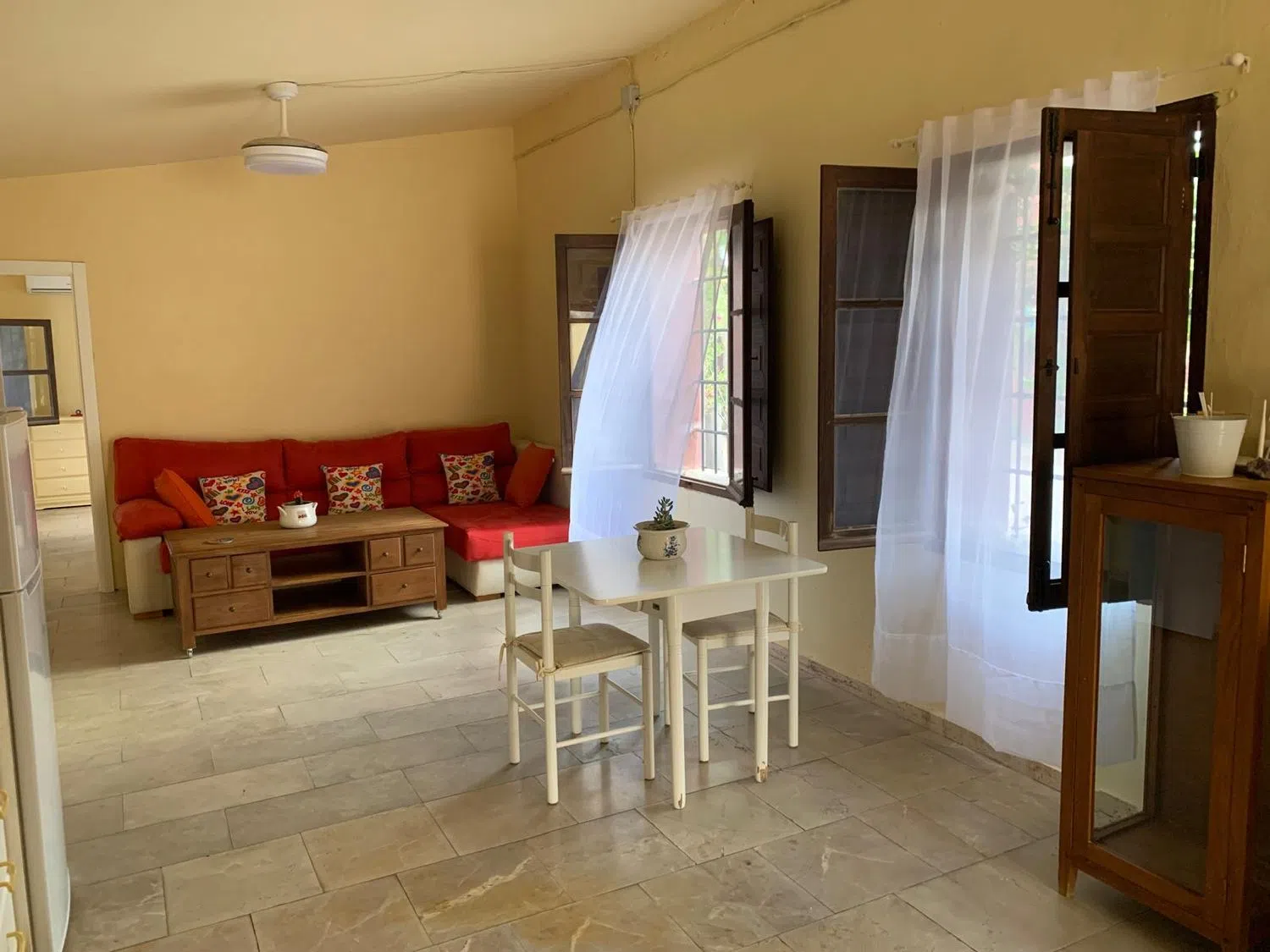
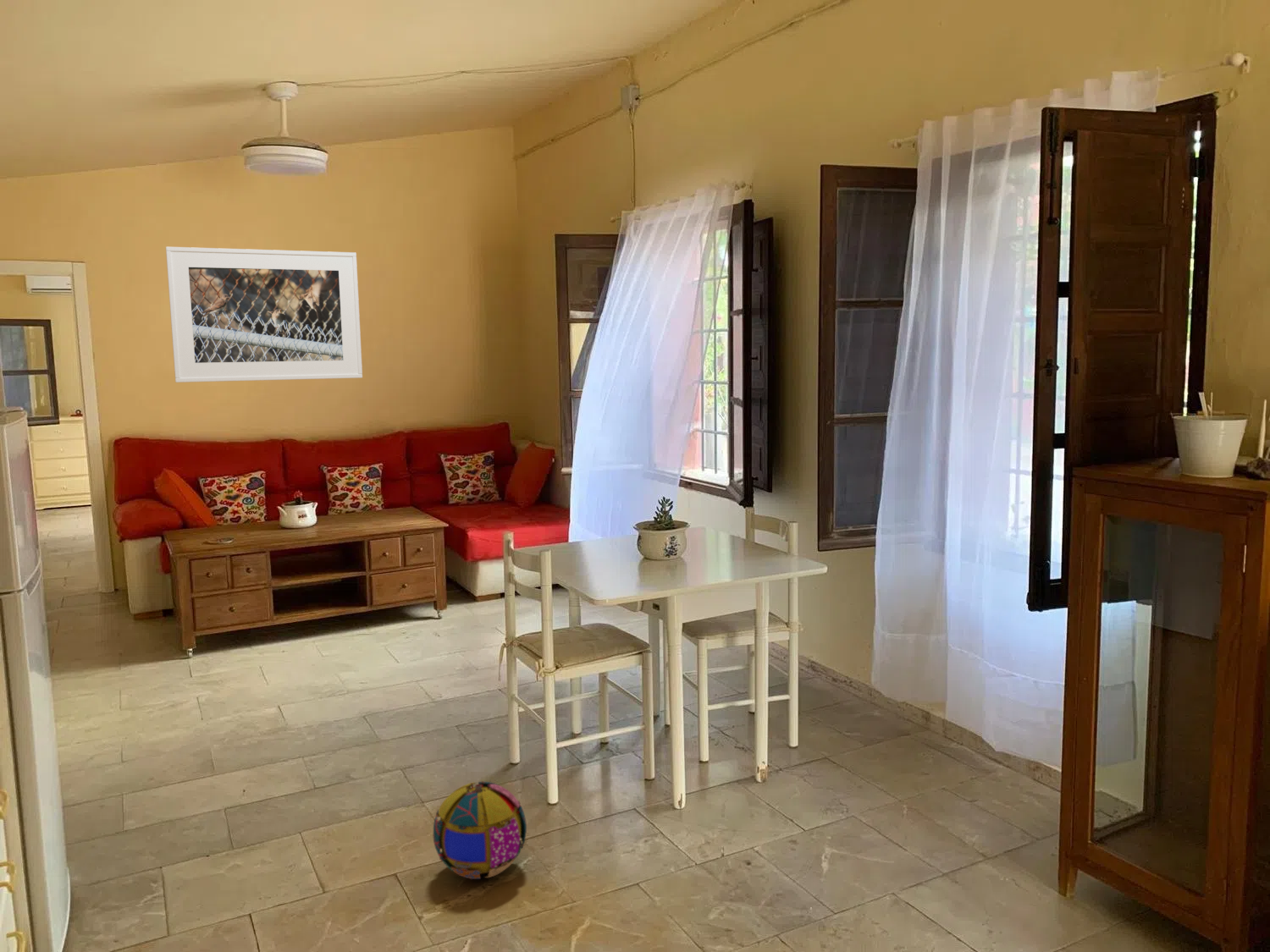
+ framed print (268, 315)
+ ball (480, 828)
